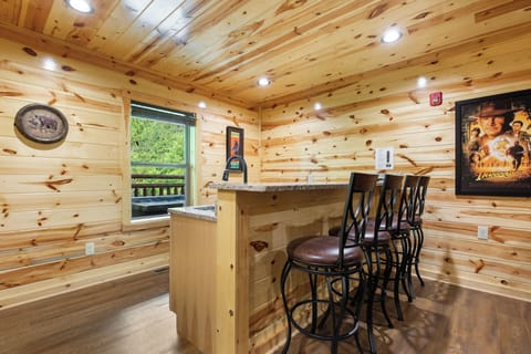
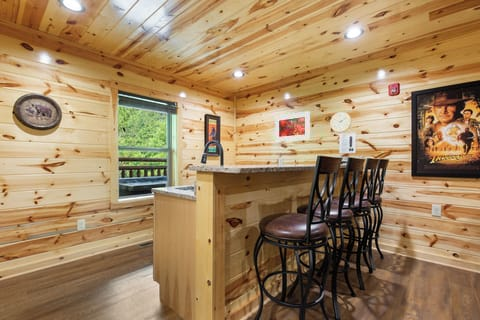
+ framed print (291, 127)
+ wall clock (340, 122)
